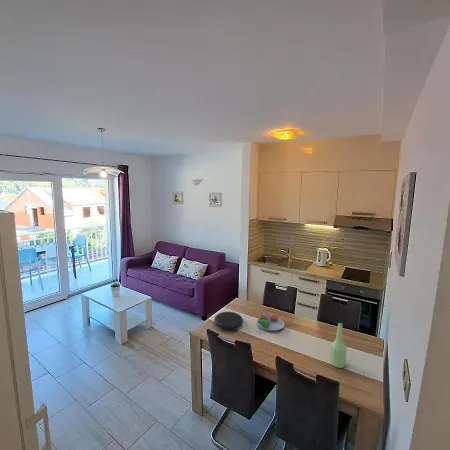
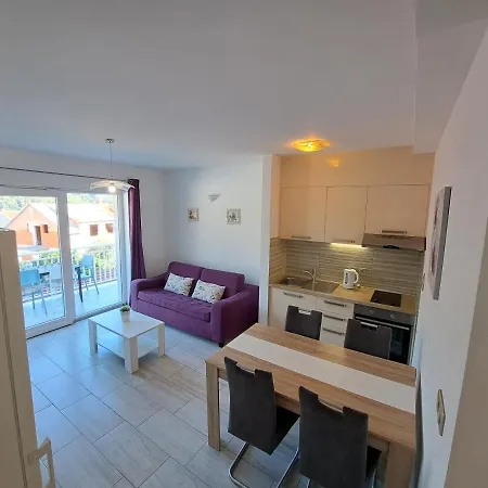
- plate (228, 319)
- fruit bowl (269, 320)
- bottle (338, 343)
